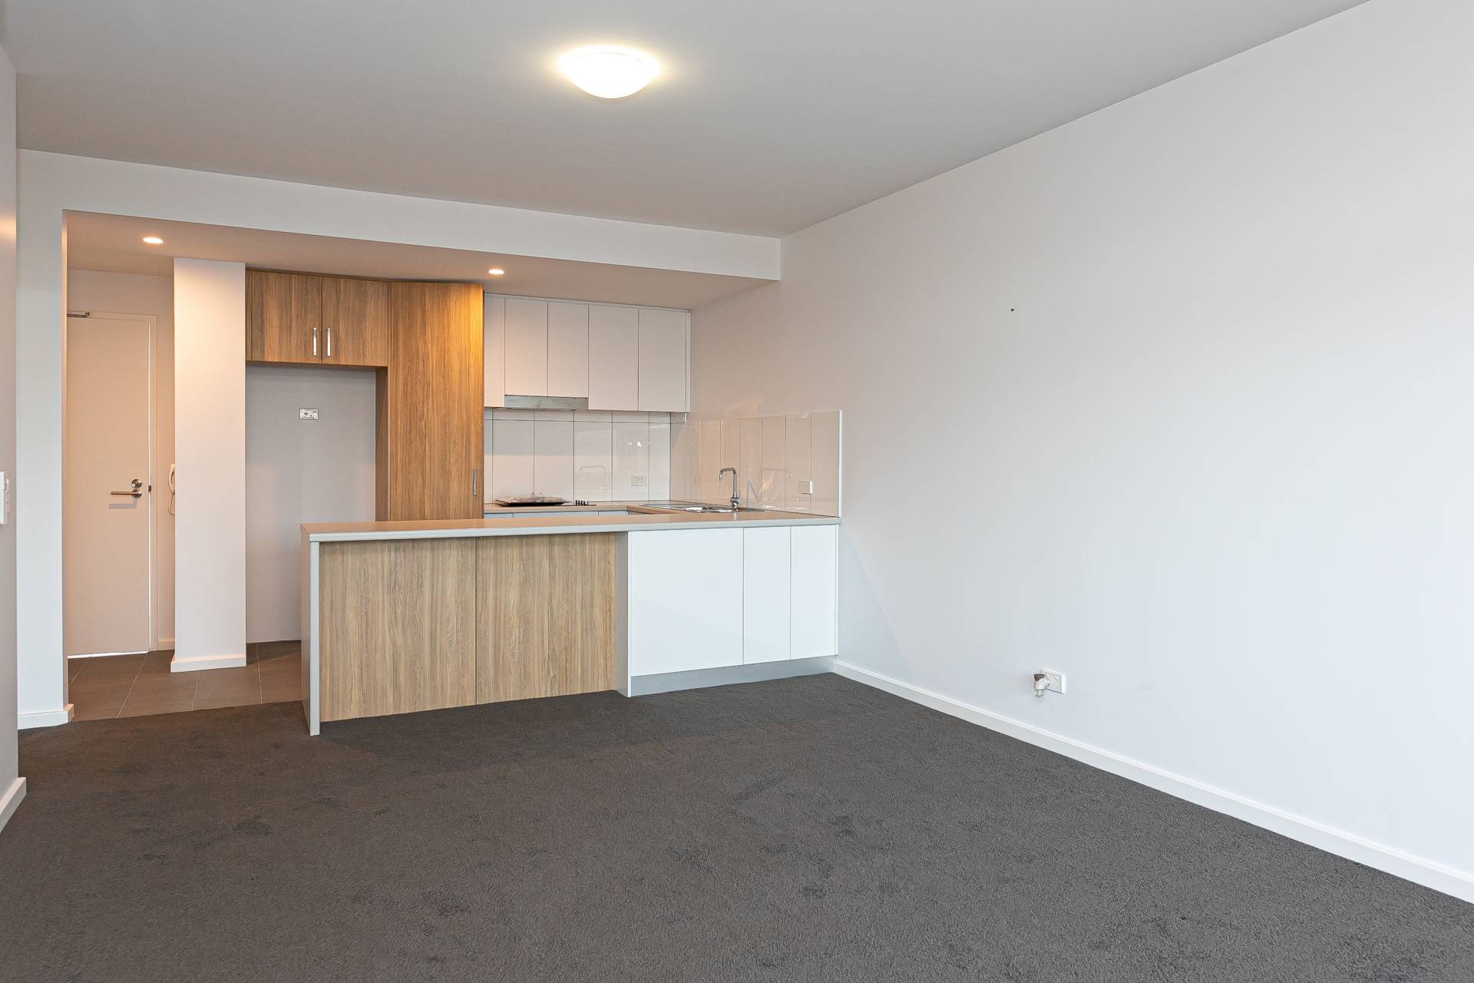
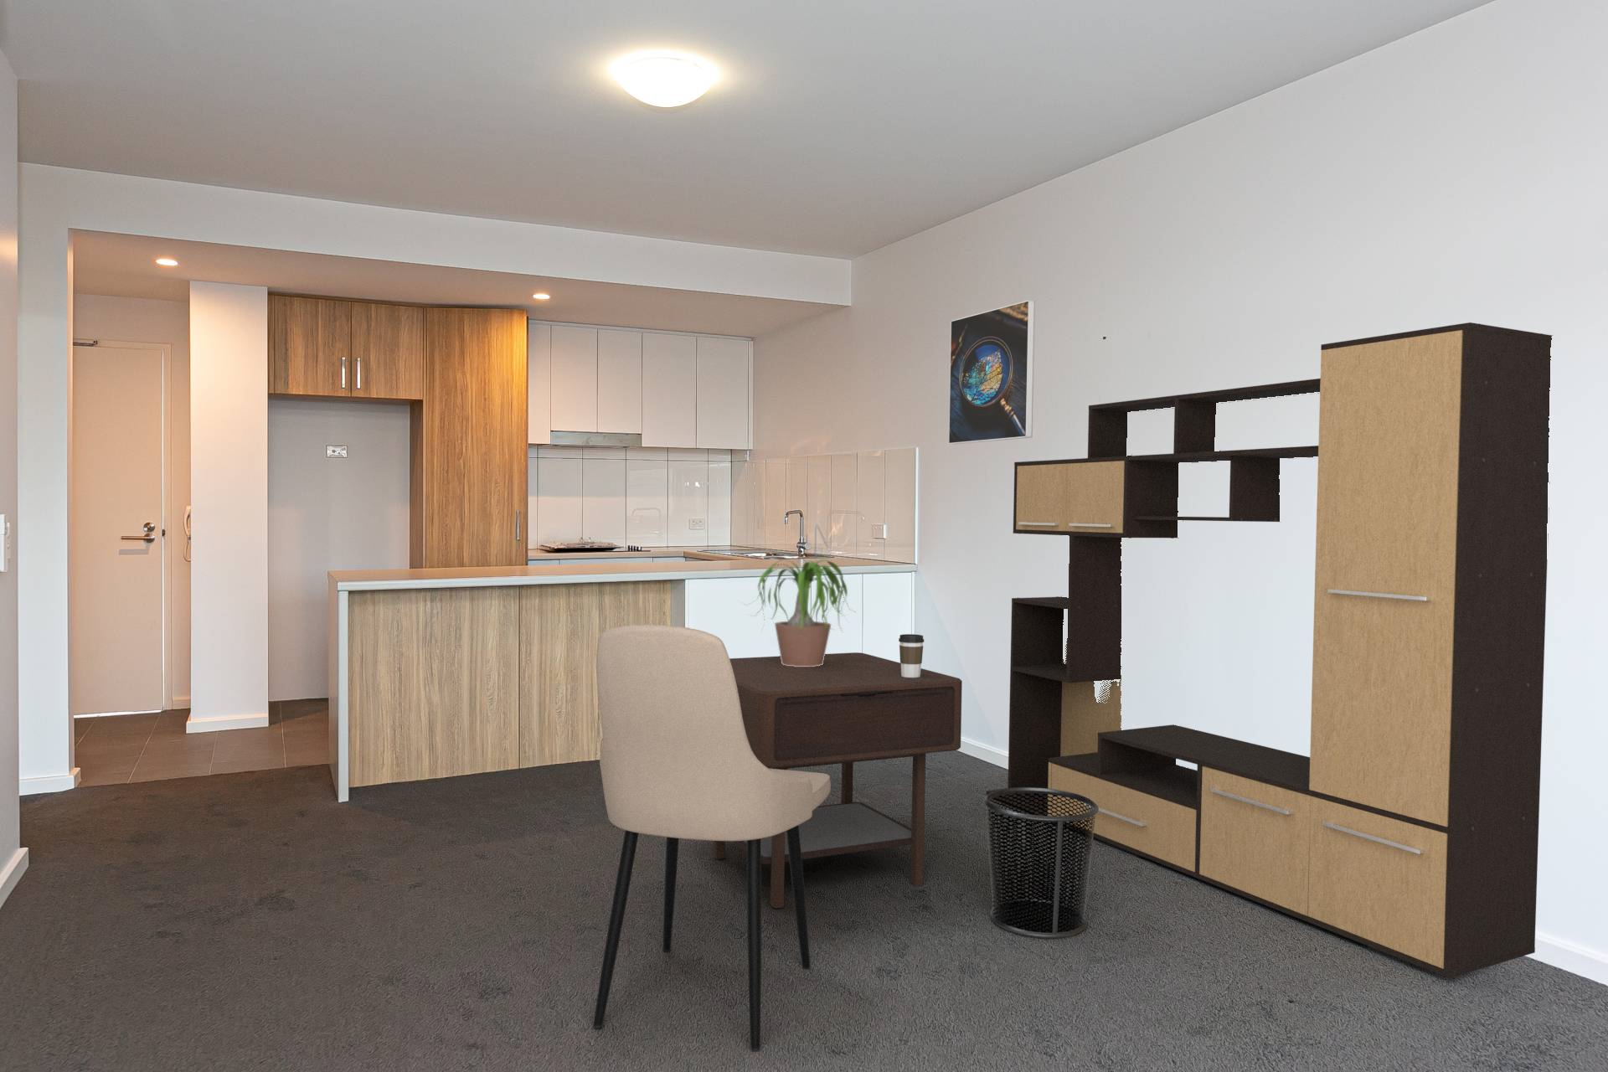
+ side table (815, 766)
+ dining chair (704, 809)
+ media console (1176, 537)
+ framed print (989, 376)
+ trash can (1038, 860)
+ coffee cup (910, 654)
+ potted plant (814, 611)
